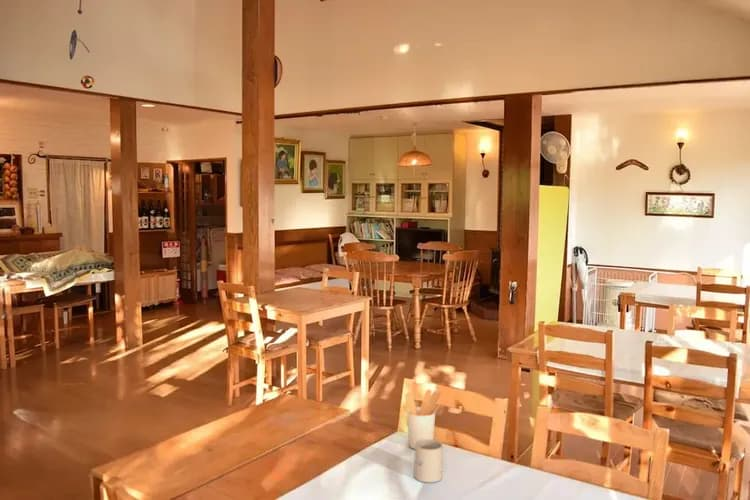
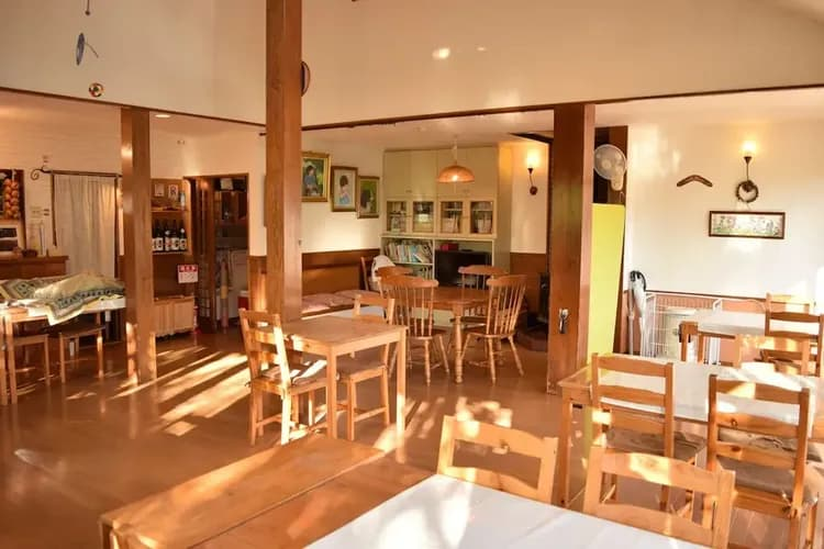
- utensil holder (424, 418)
- mug (427, 457)
